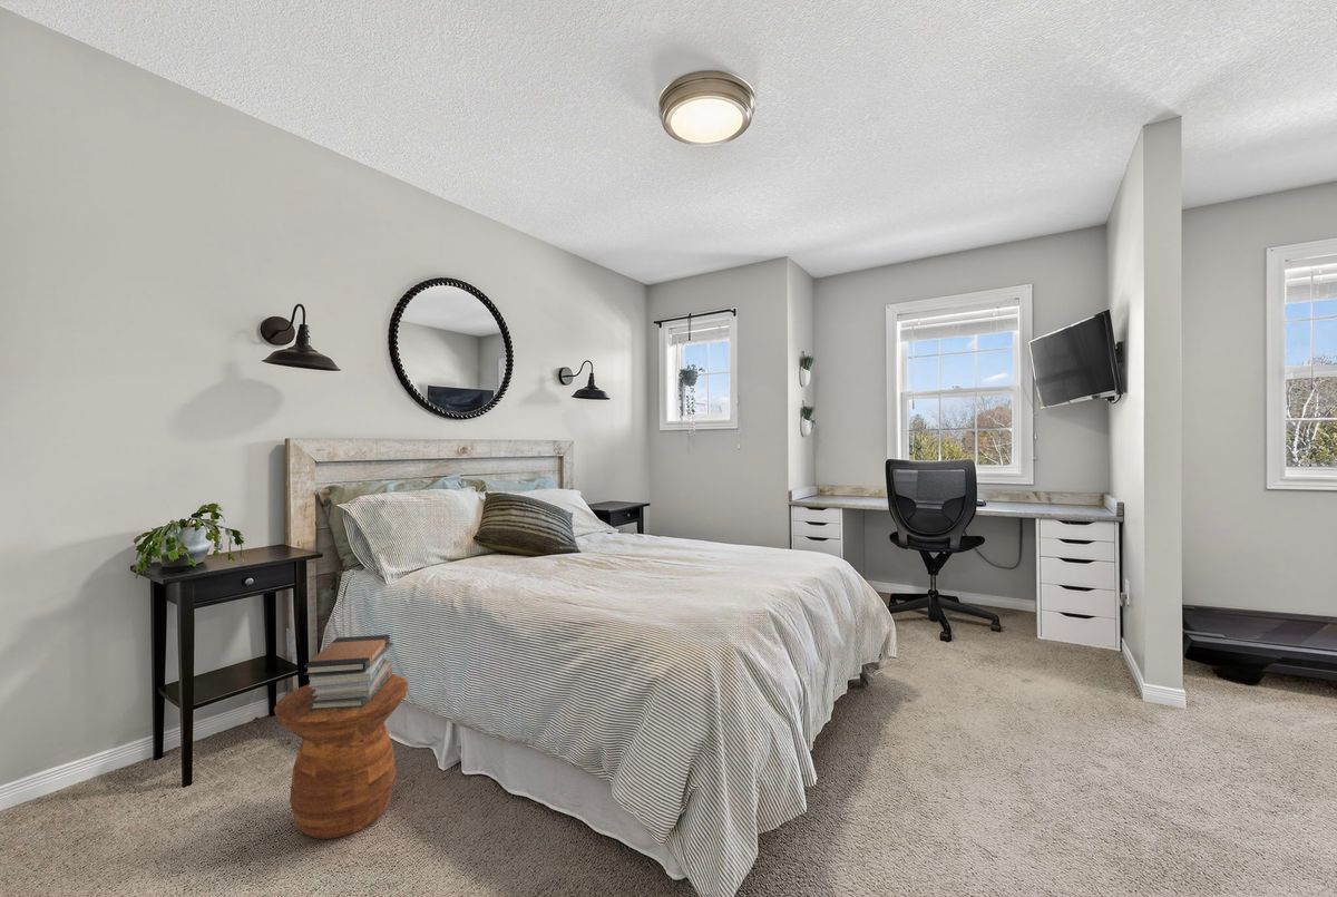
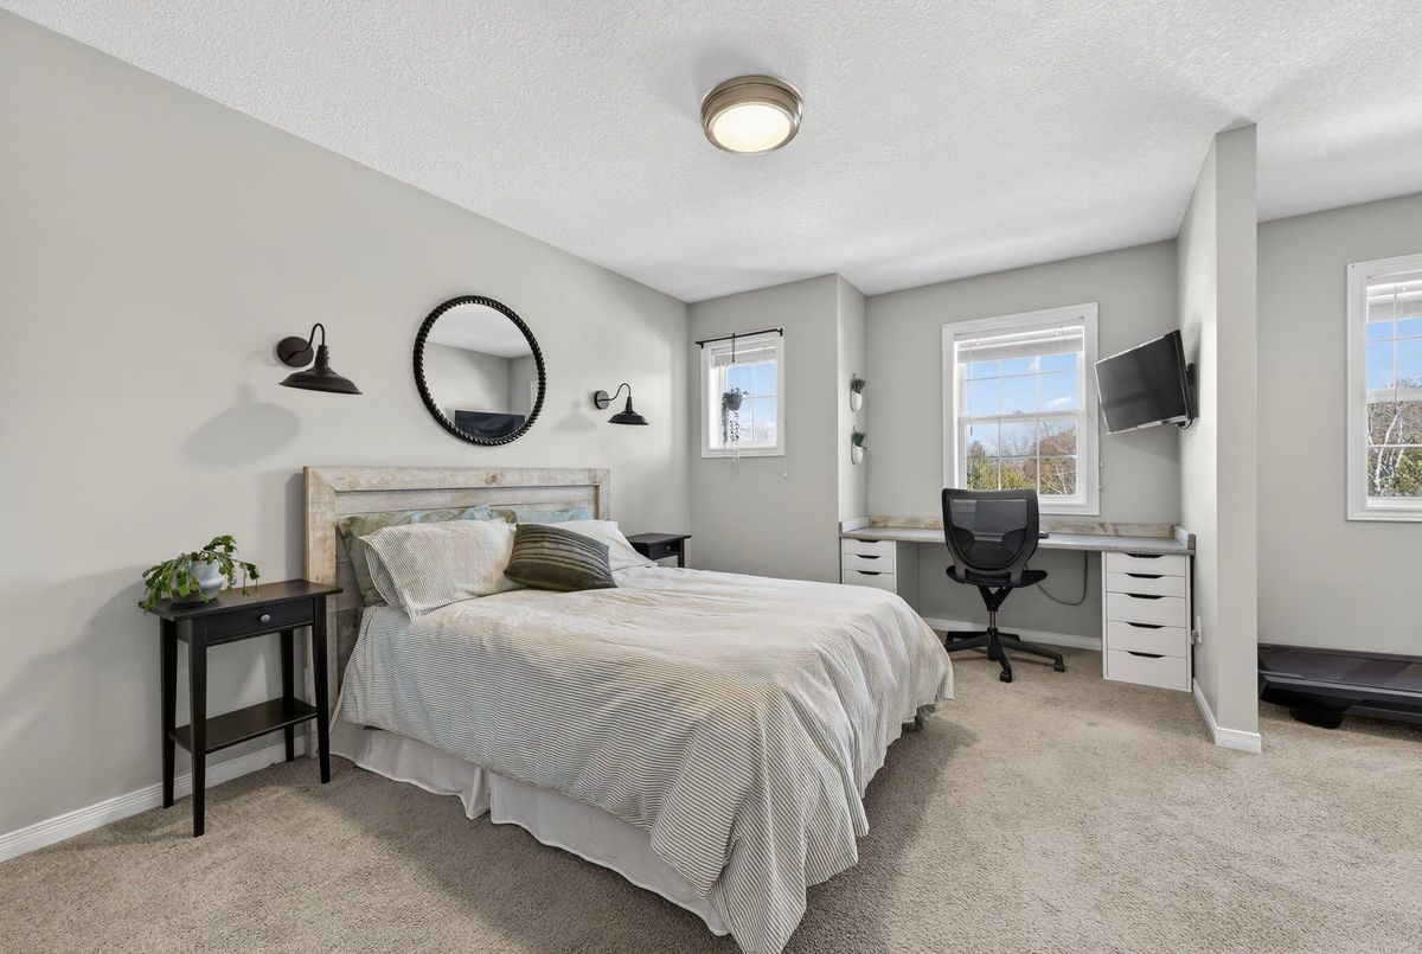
- side table (344, 754)
- book stack (351, 670)
